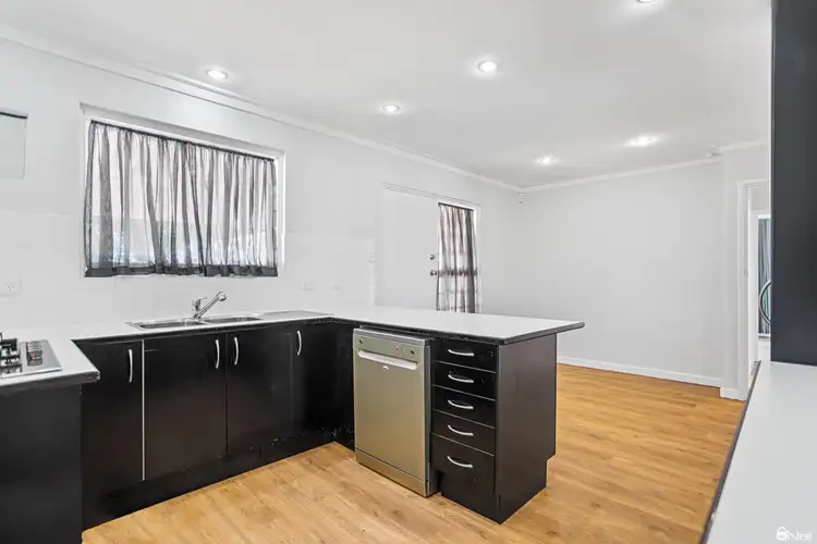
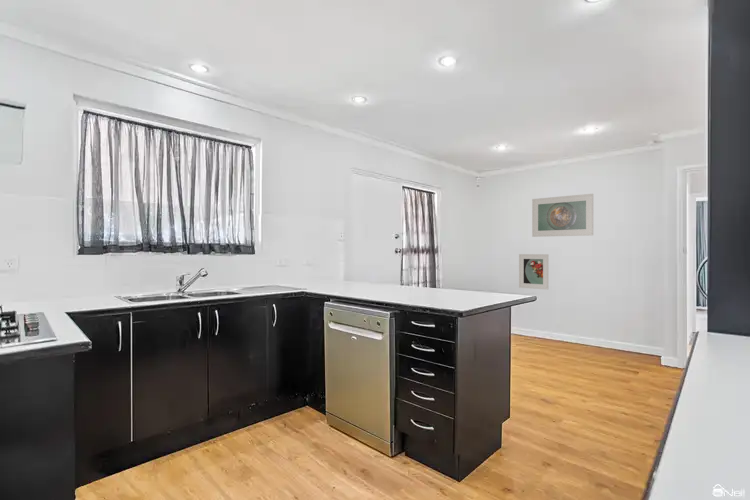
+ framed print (561, 216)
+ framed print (533, 271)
